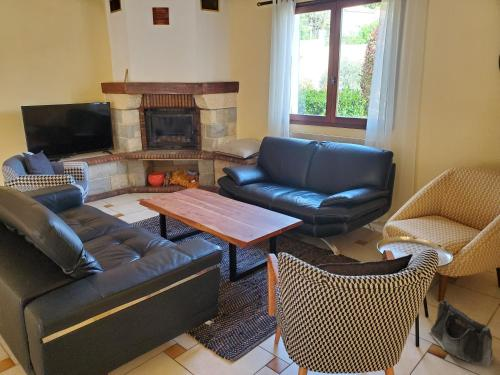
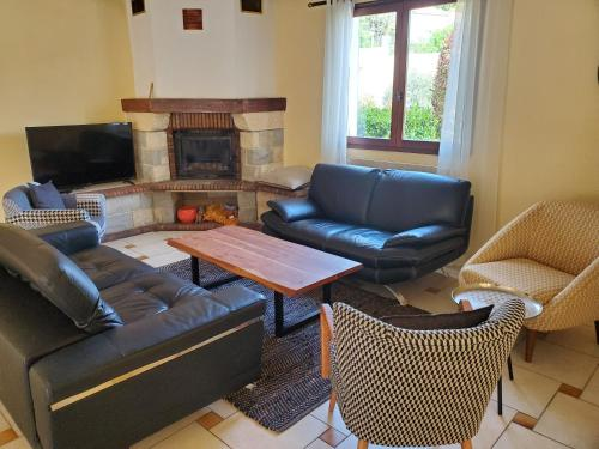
- saddlebag (463, 330)
